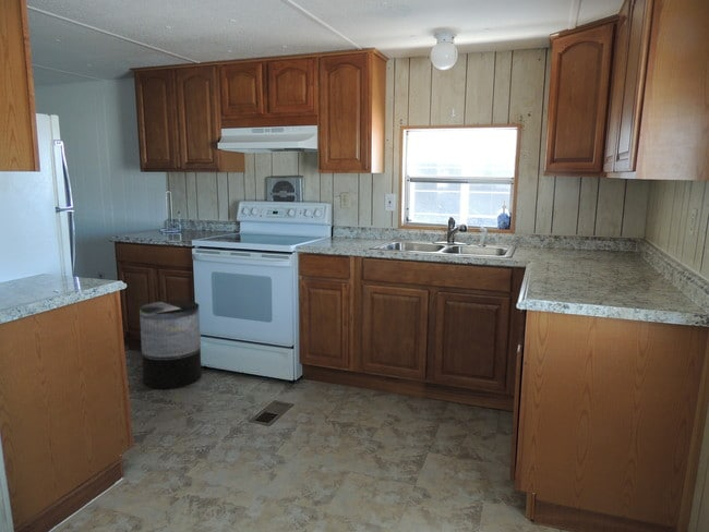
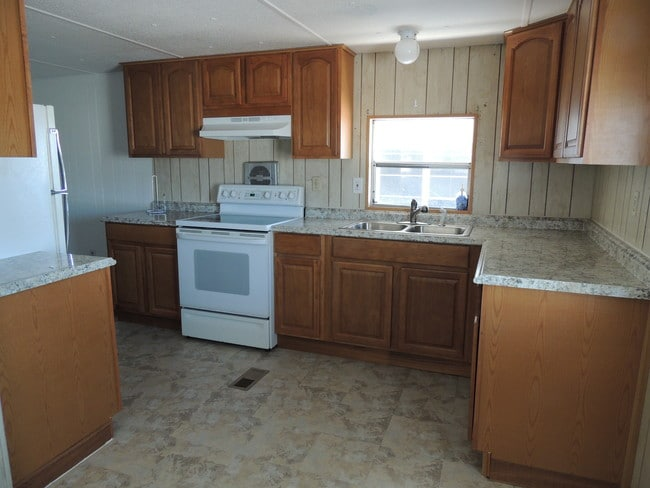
- trash can (171, 342)
